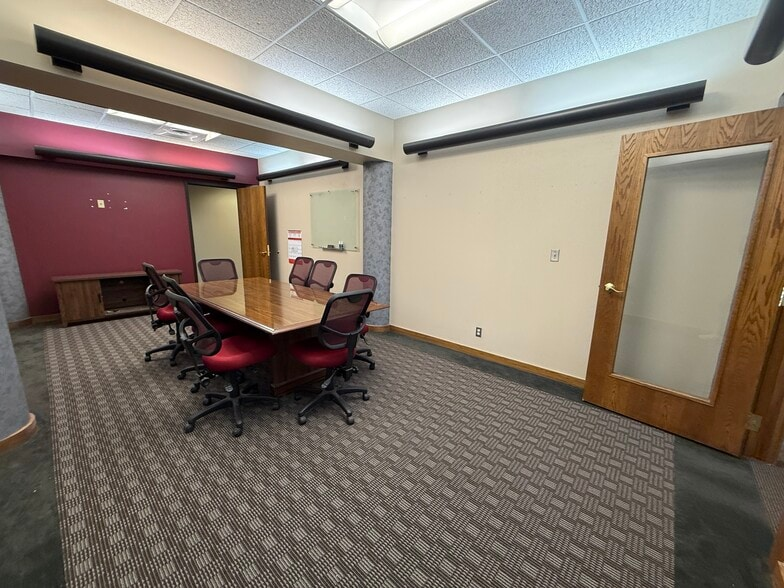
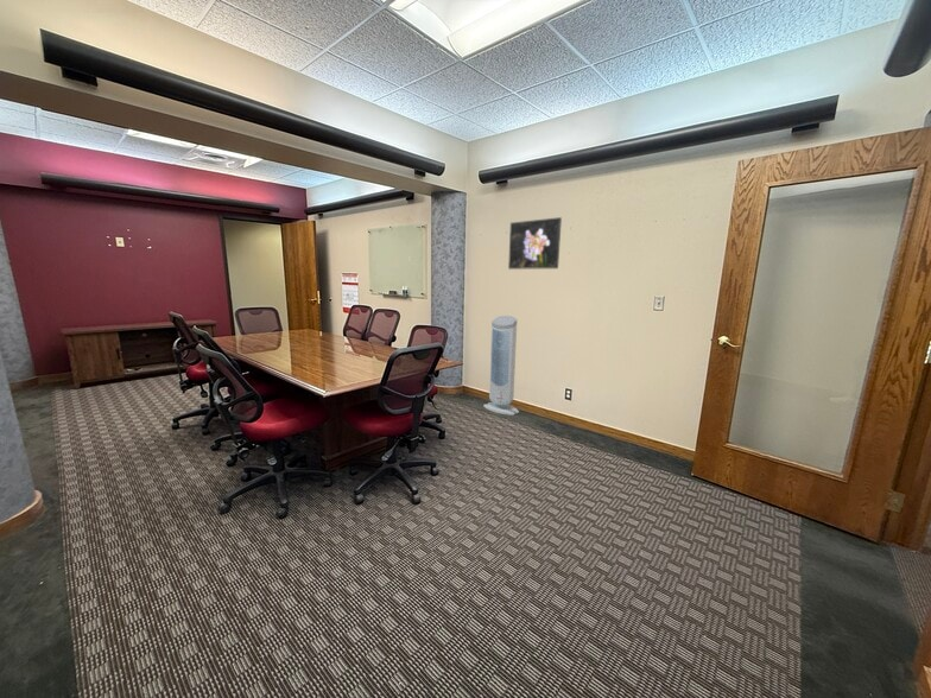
+ air purifier (502, 363)
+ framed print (533, 245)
